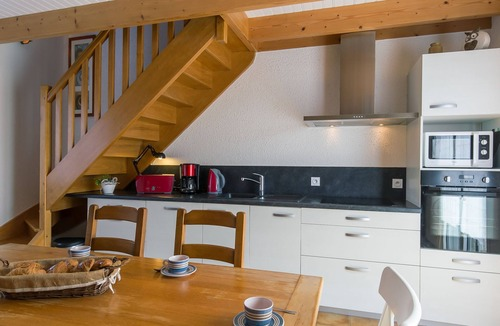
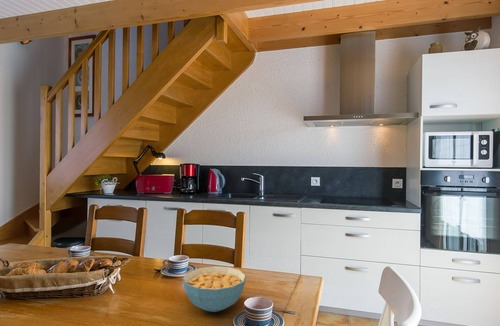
+ cereal bowl (214, 292)
